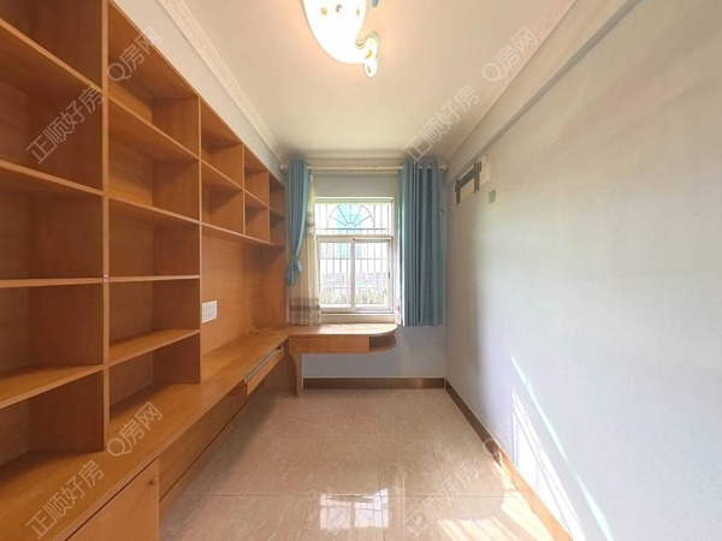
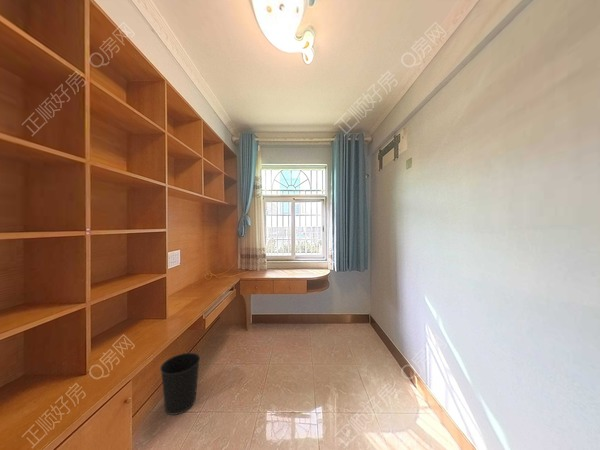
+ wastebasket (180, 382)
